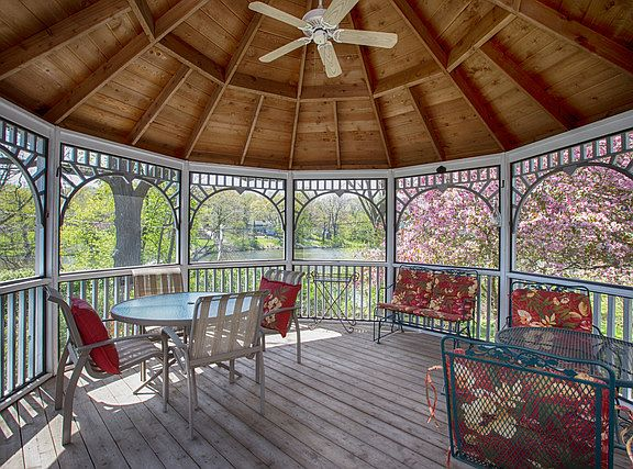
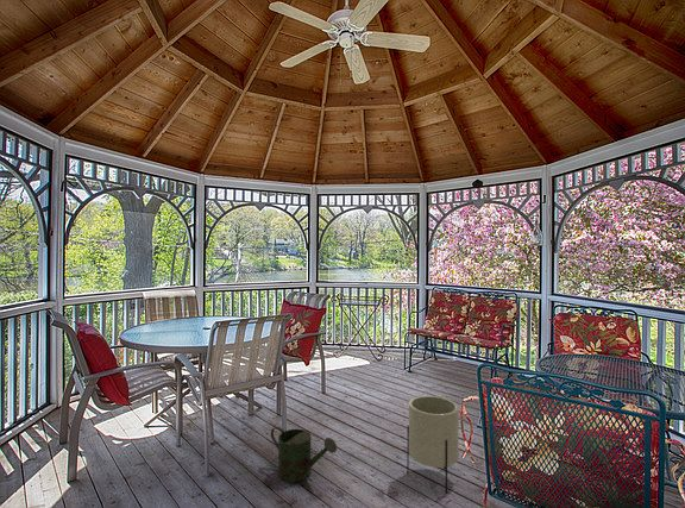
+ planter (433, 440)
+ watering can (301, 452)
